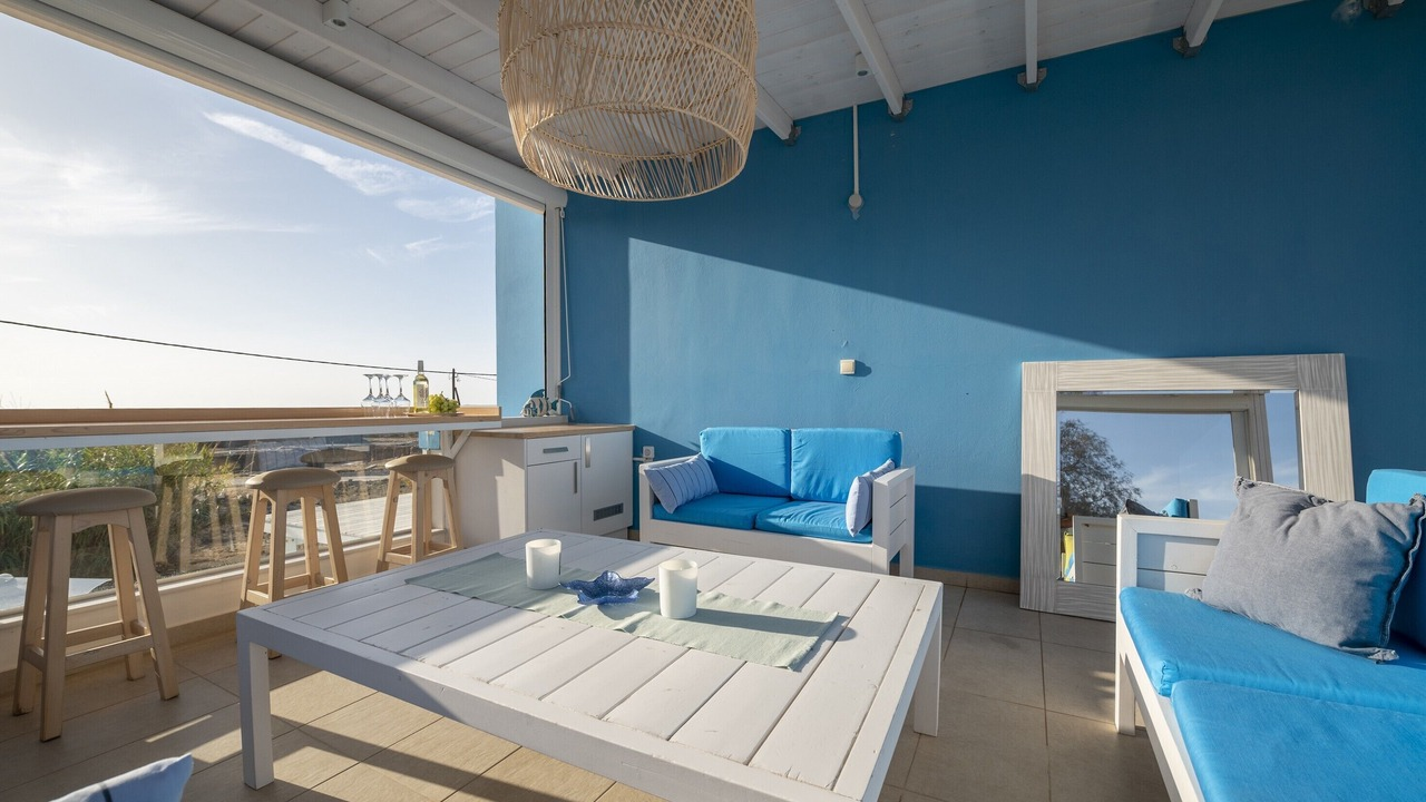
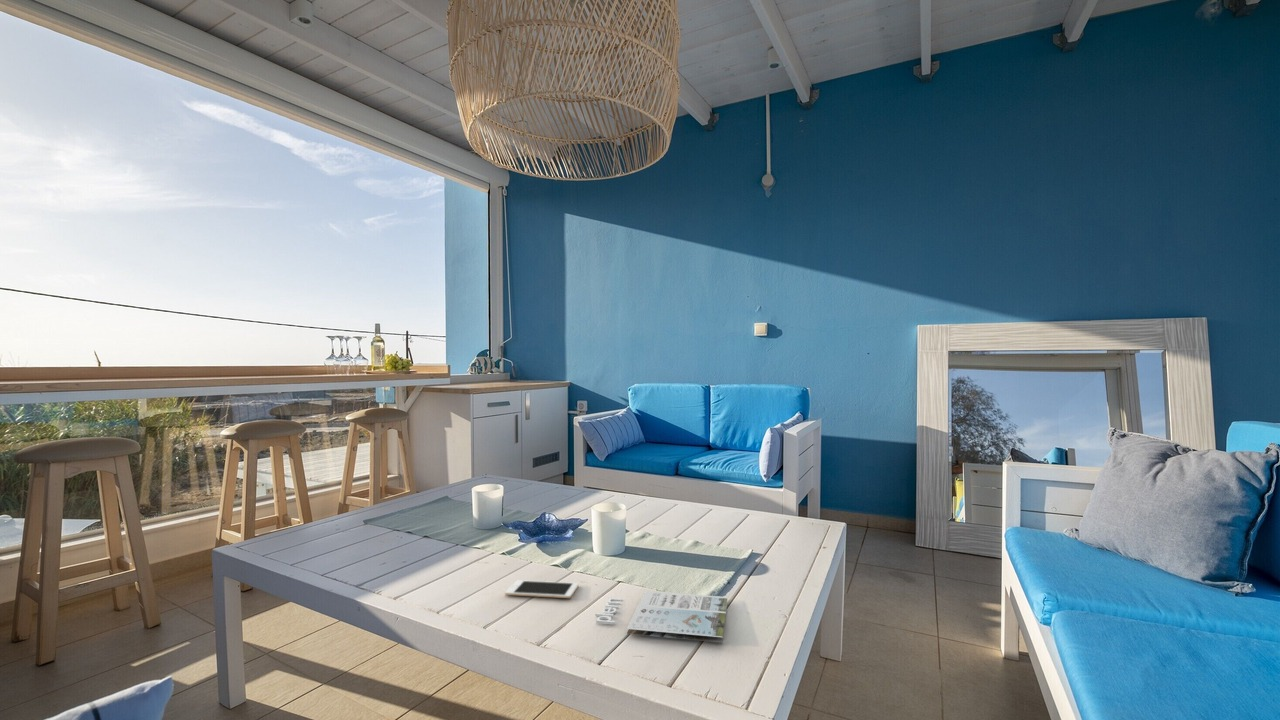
+ cell phone (542, 589)
+ magazine (660, 612)
